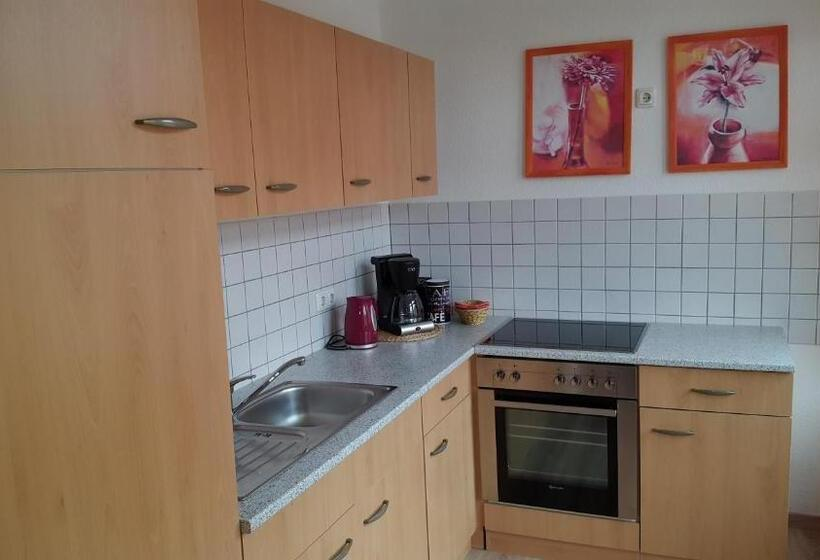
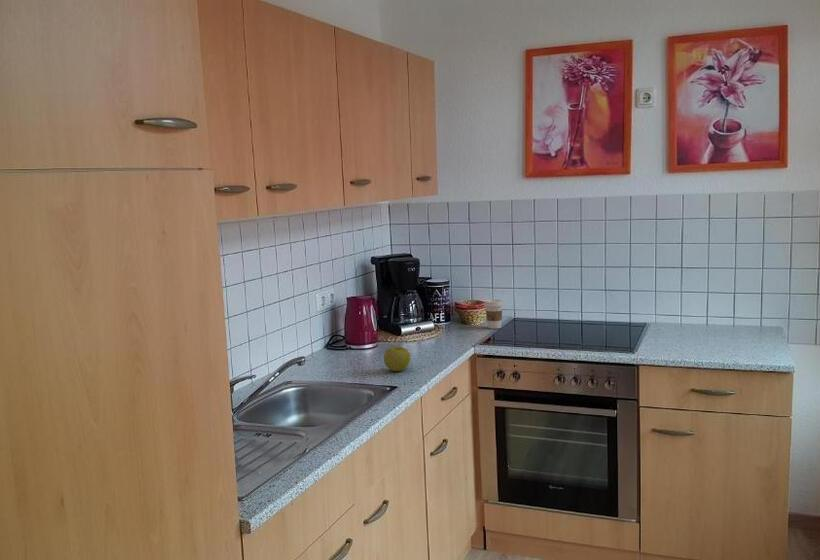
+ coffee cup (494, 314)
+ apple (396, 358)
